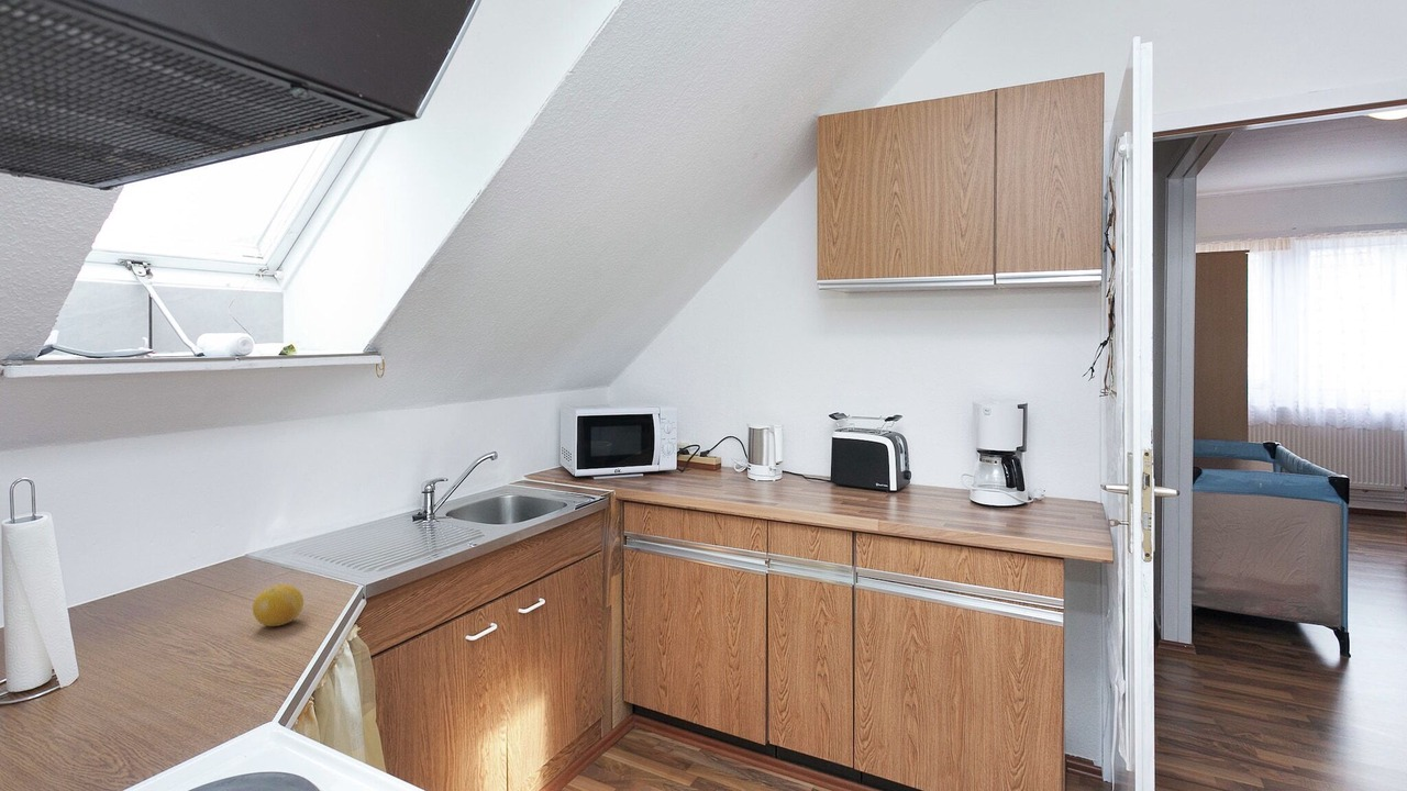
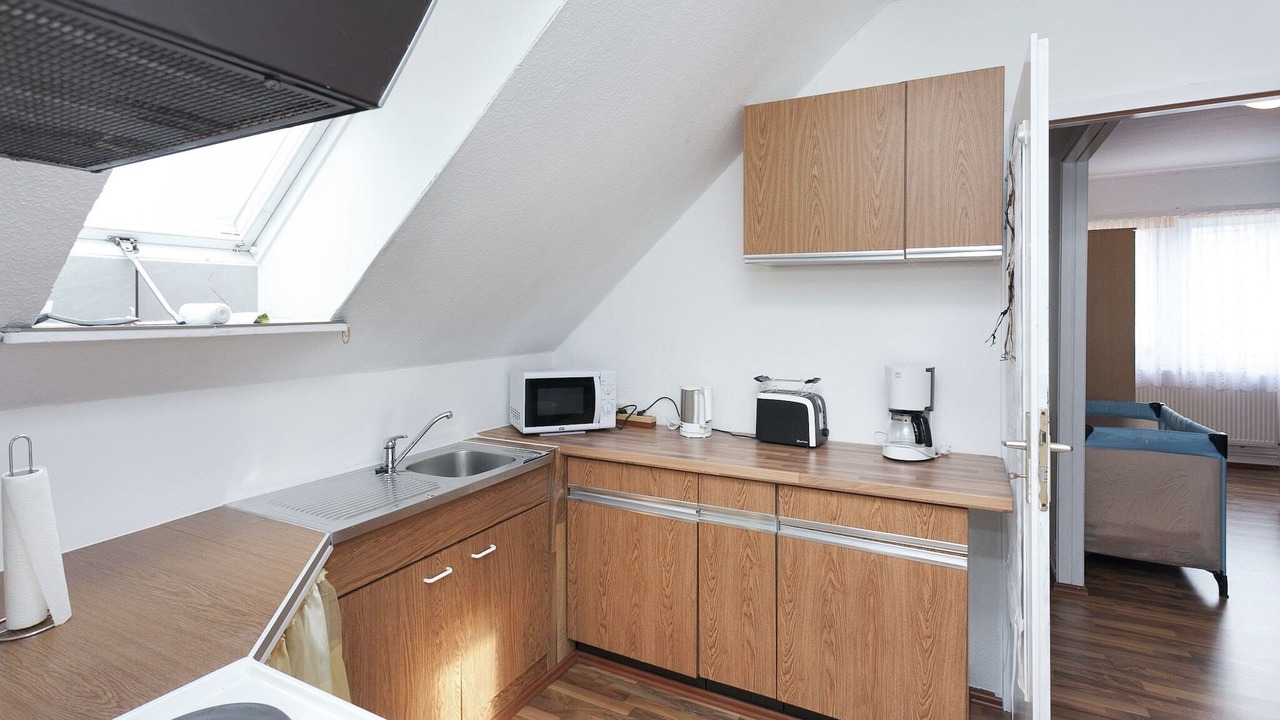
- fruit (278, 604)
